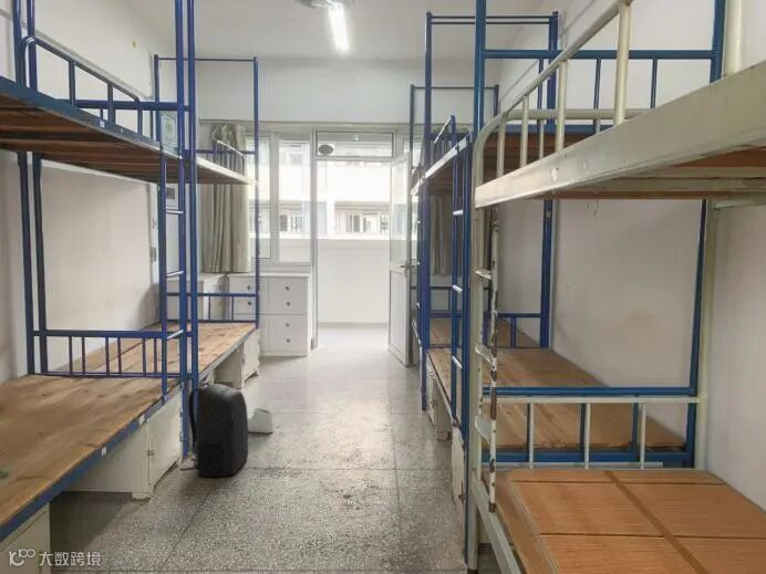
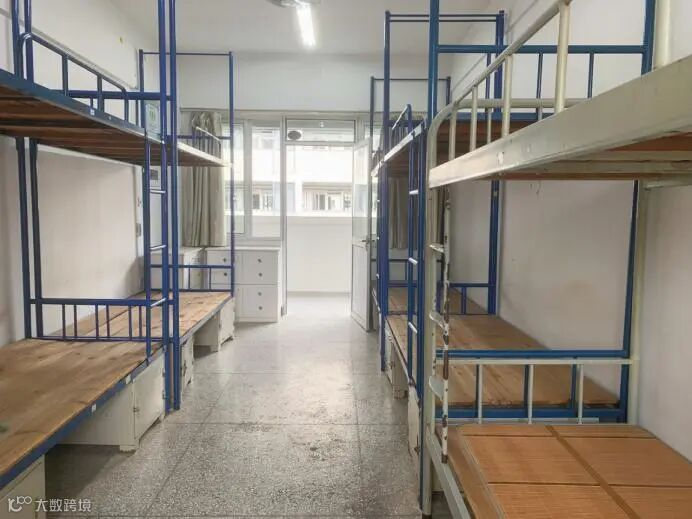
- sneaker (252, 418)
- backpack (214, 422)
